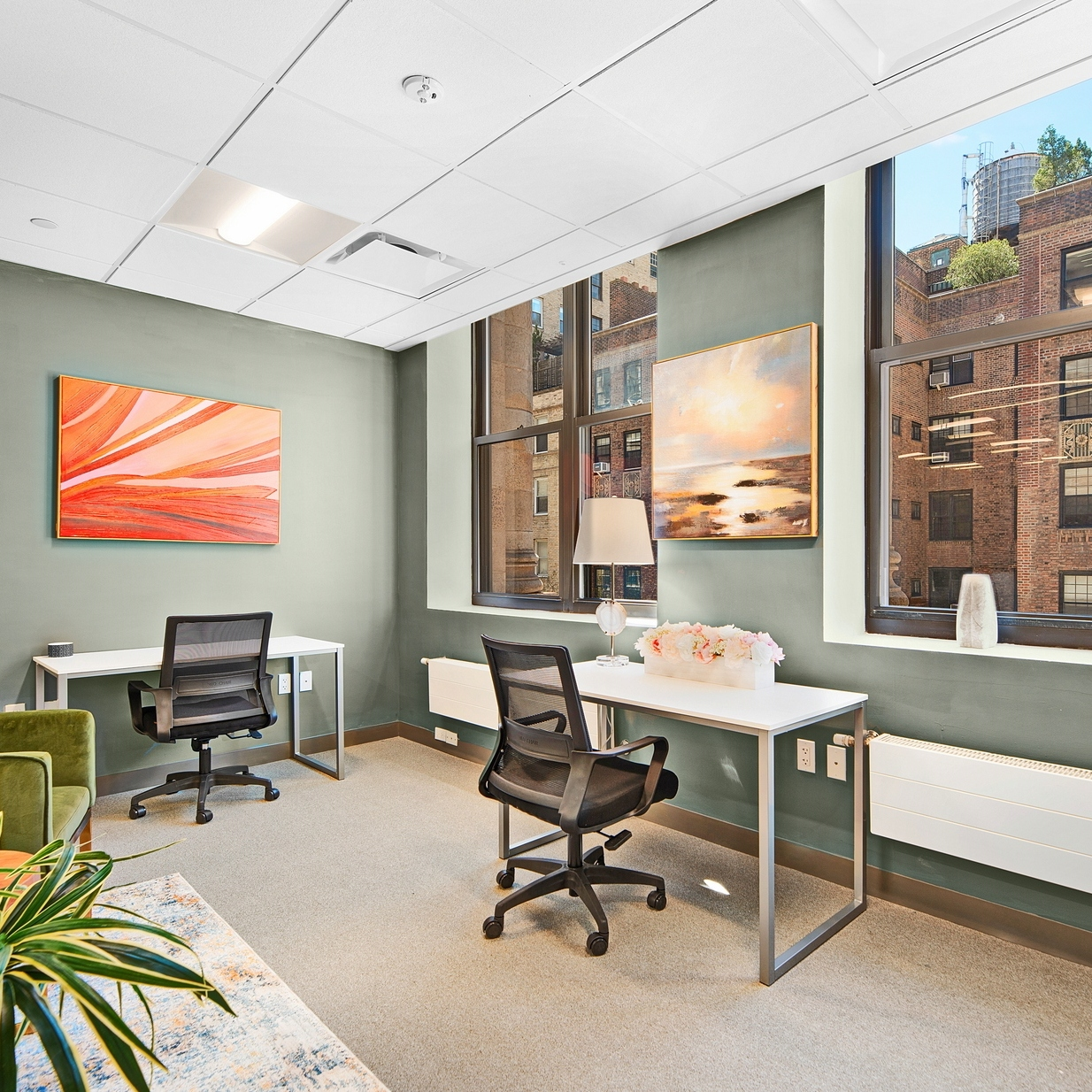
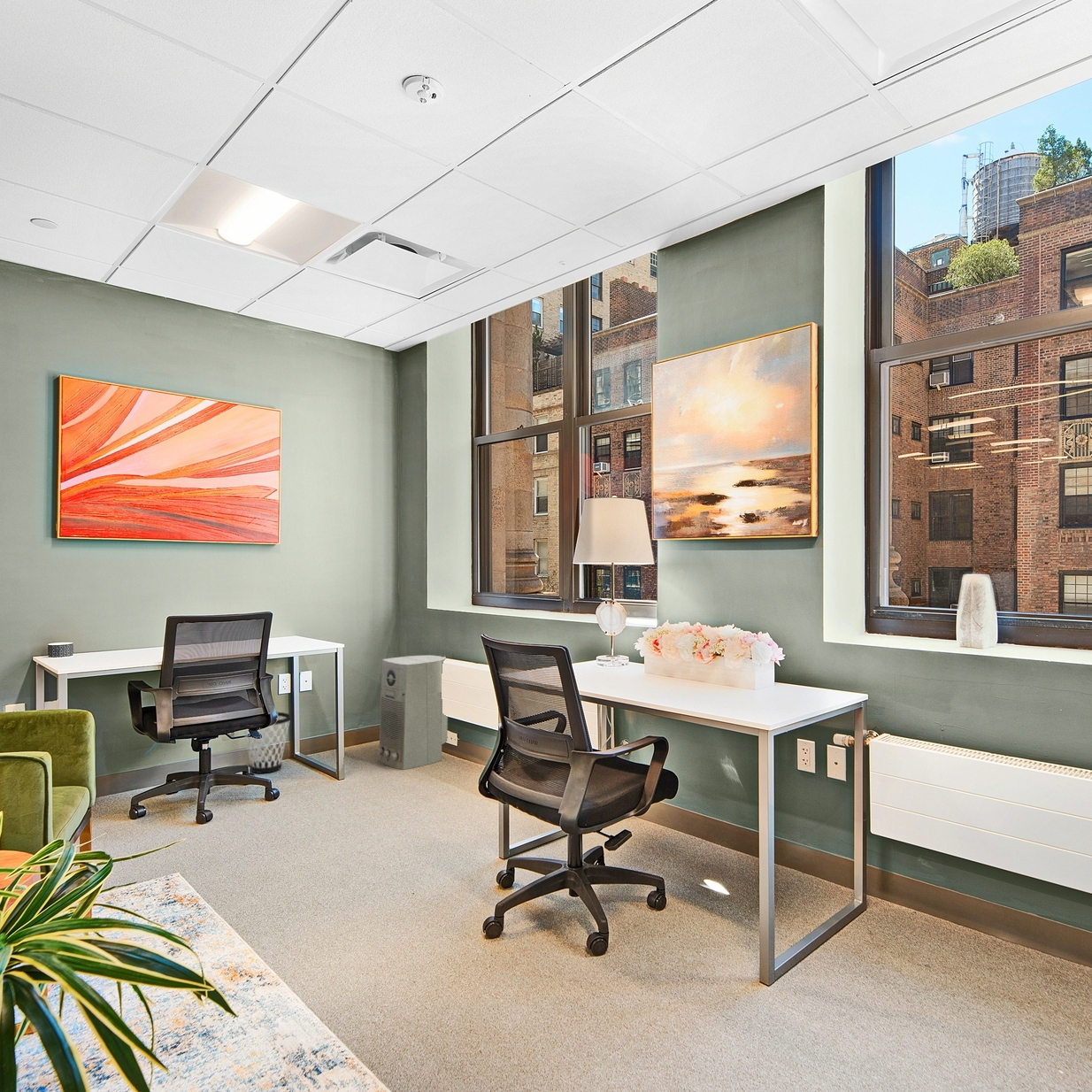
+ wastebasket (265, 743)
+ air purifier (414, 709)
